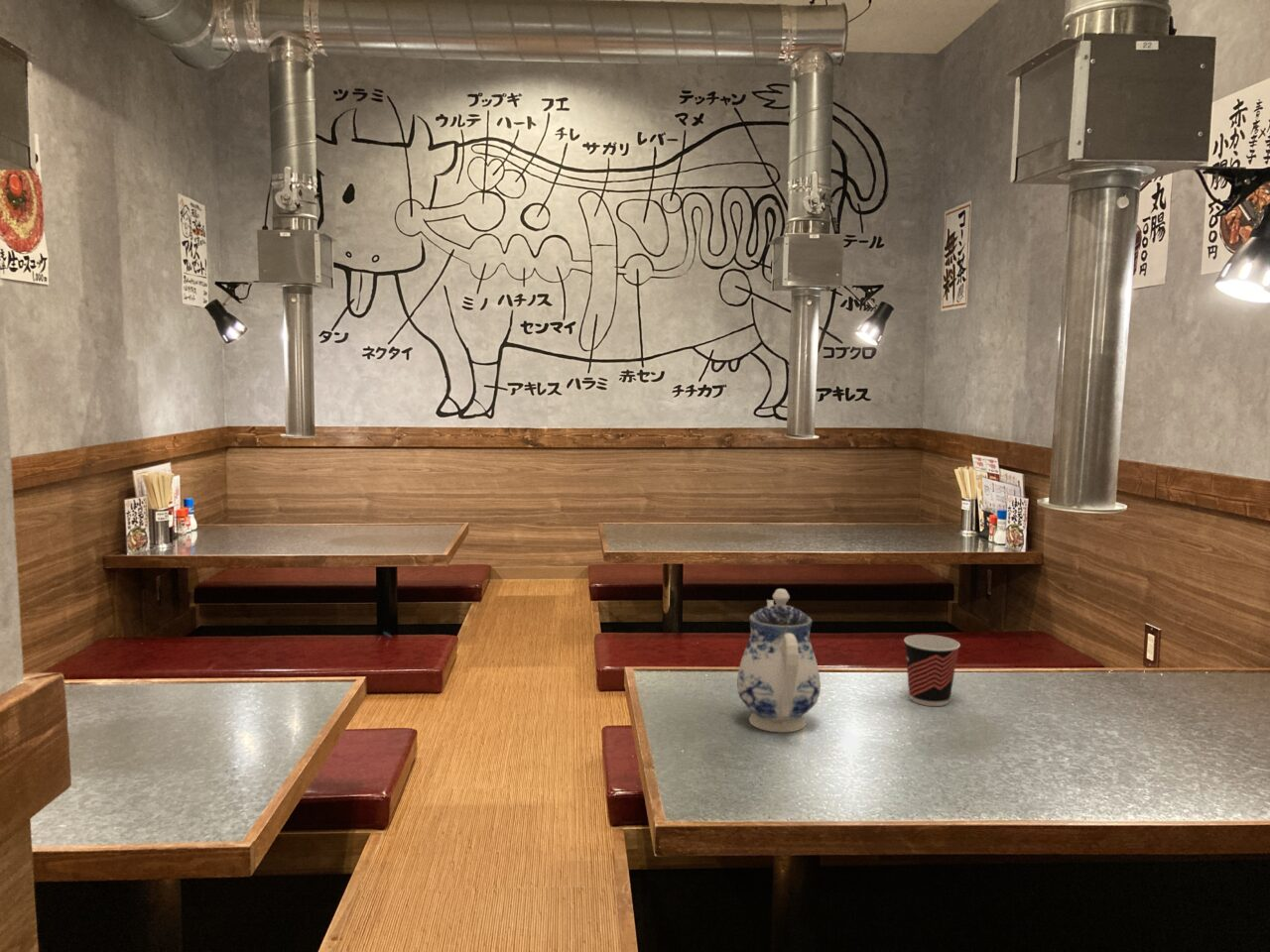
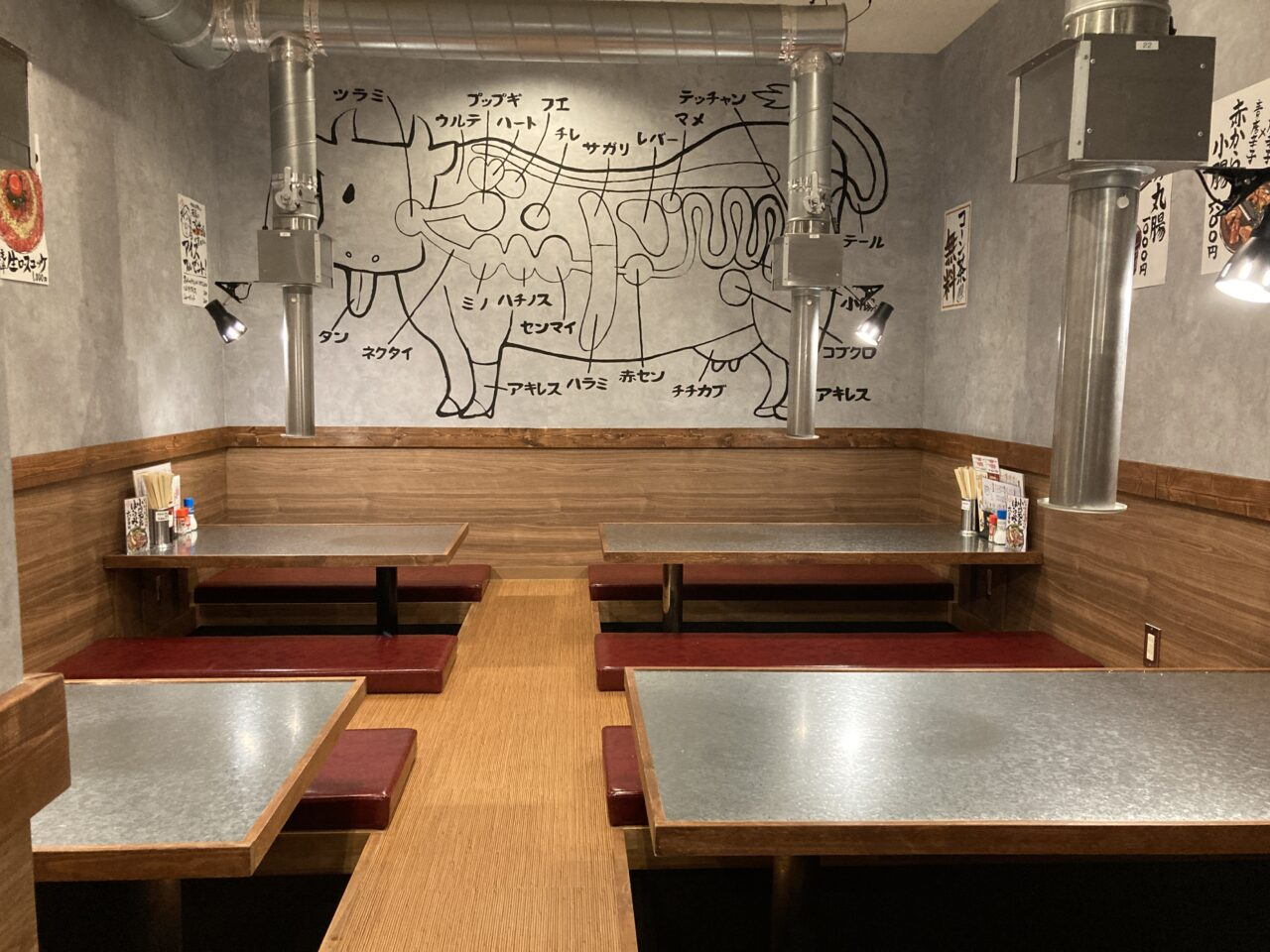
- teapot (779, 655)
- cup (930, 670)
